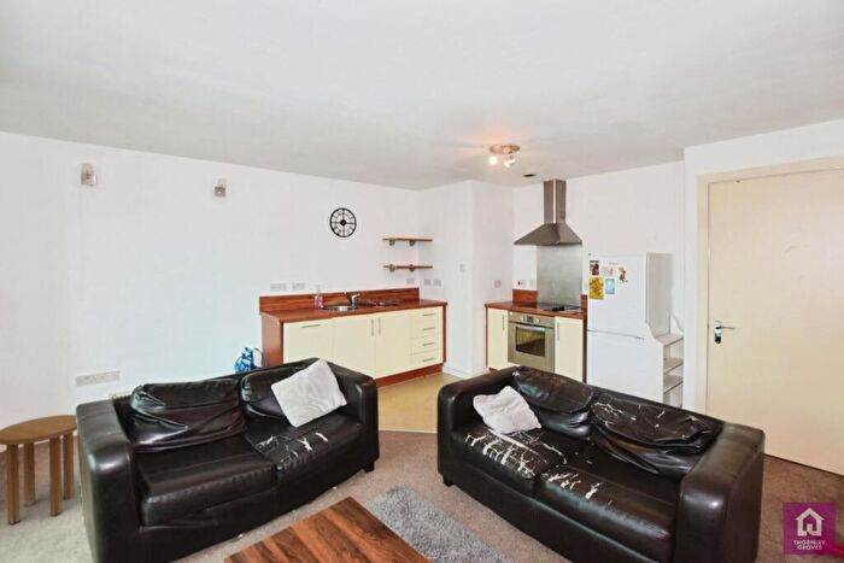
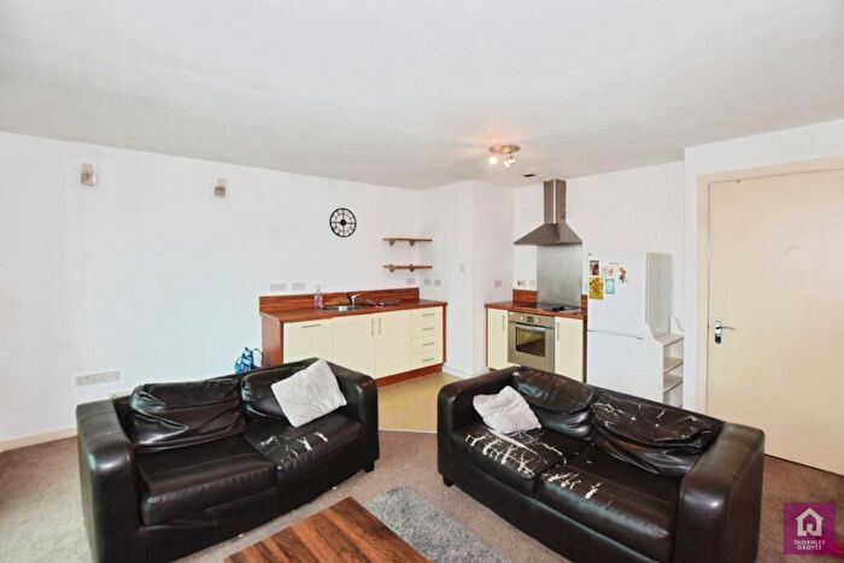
- side table (34, 467)
